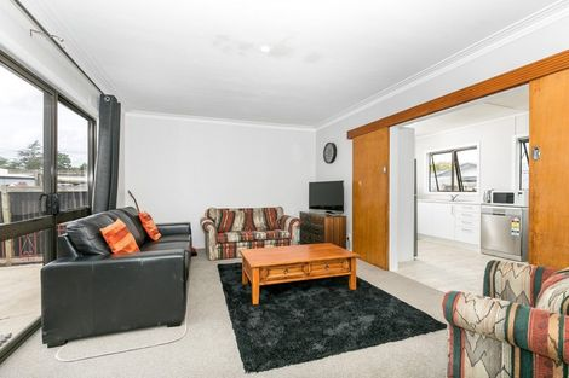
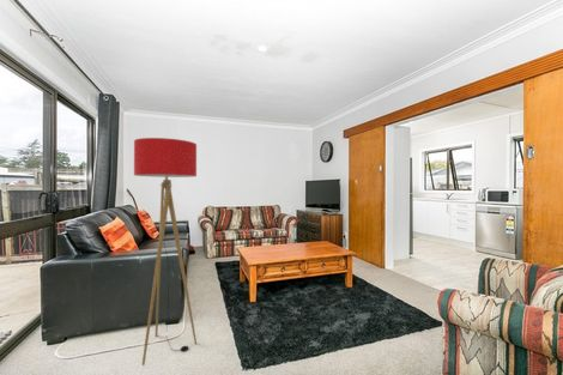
+ floor lamp (164, 246)
